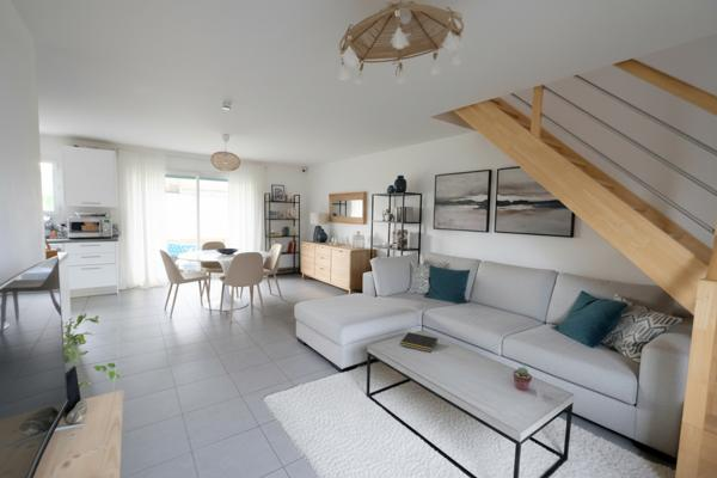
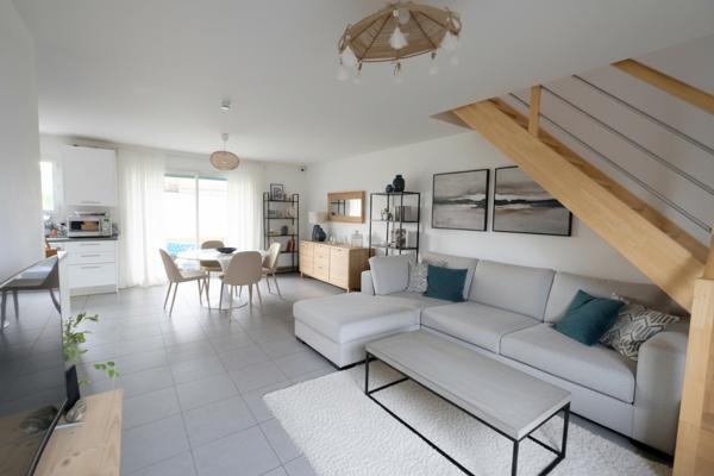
- potted succulent (521, 378)
- notepad (418, 341)
